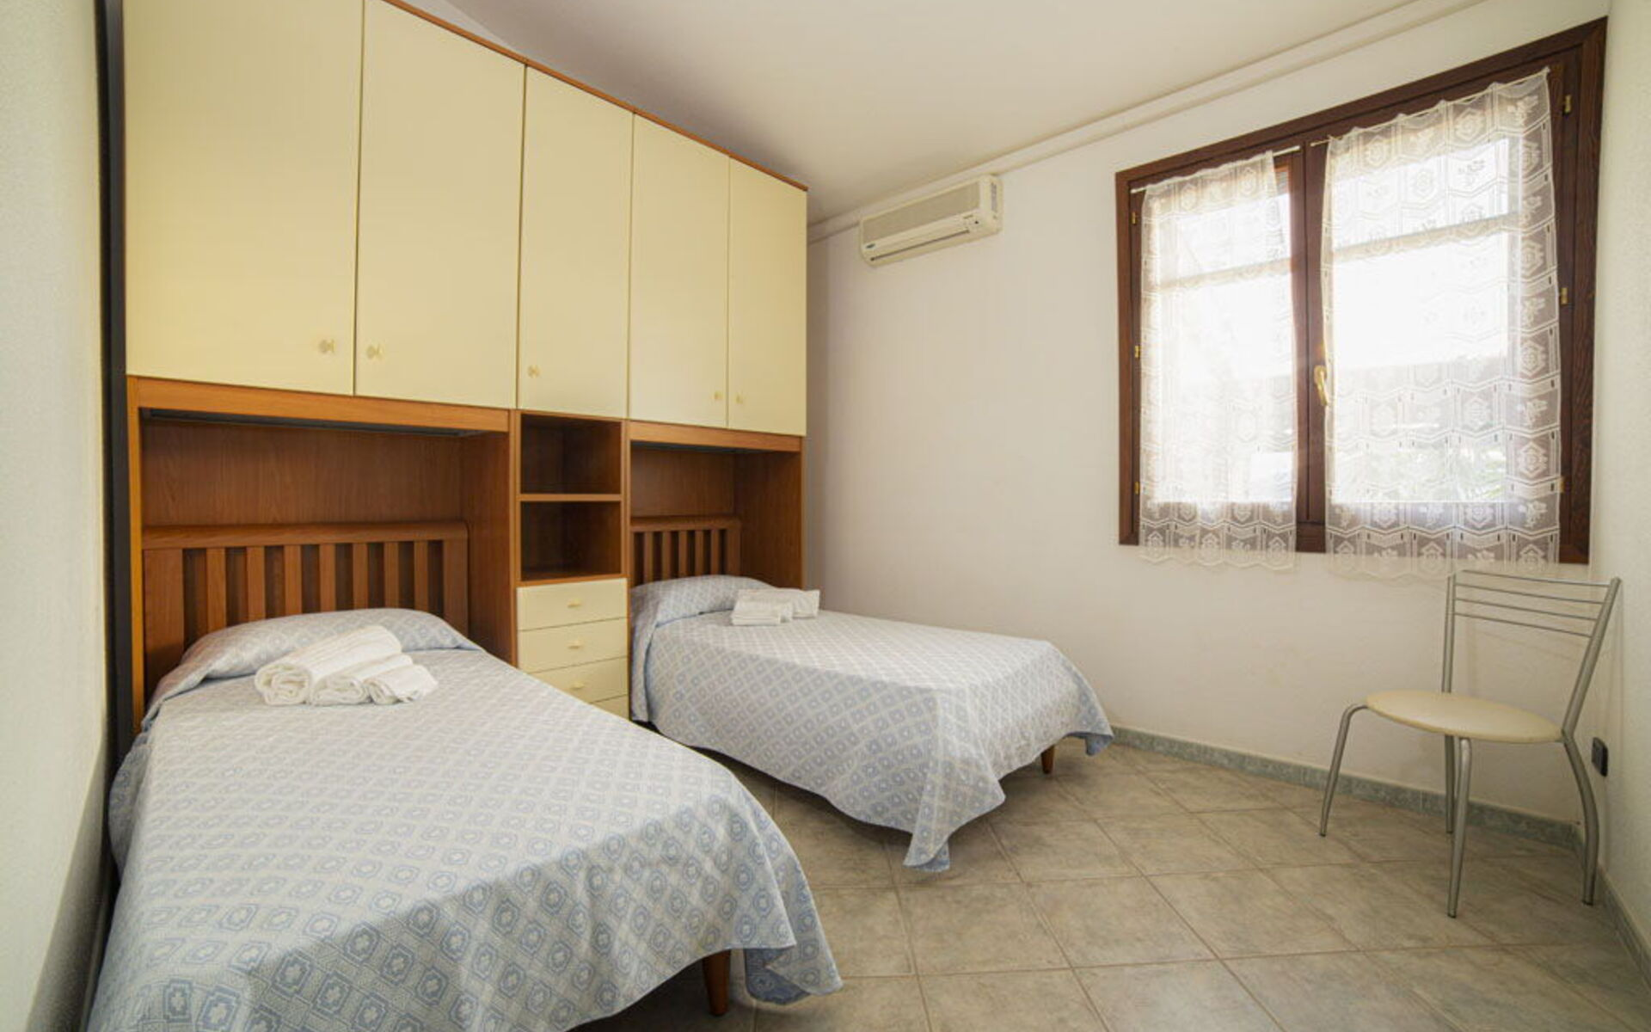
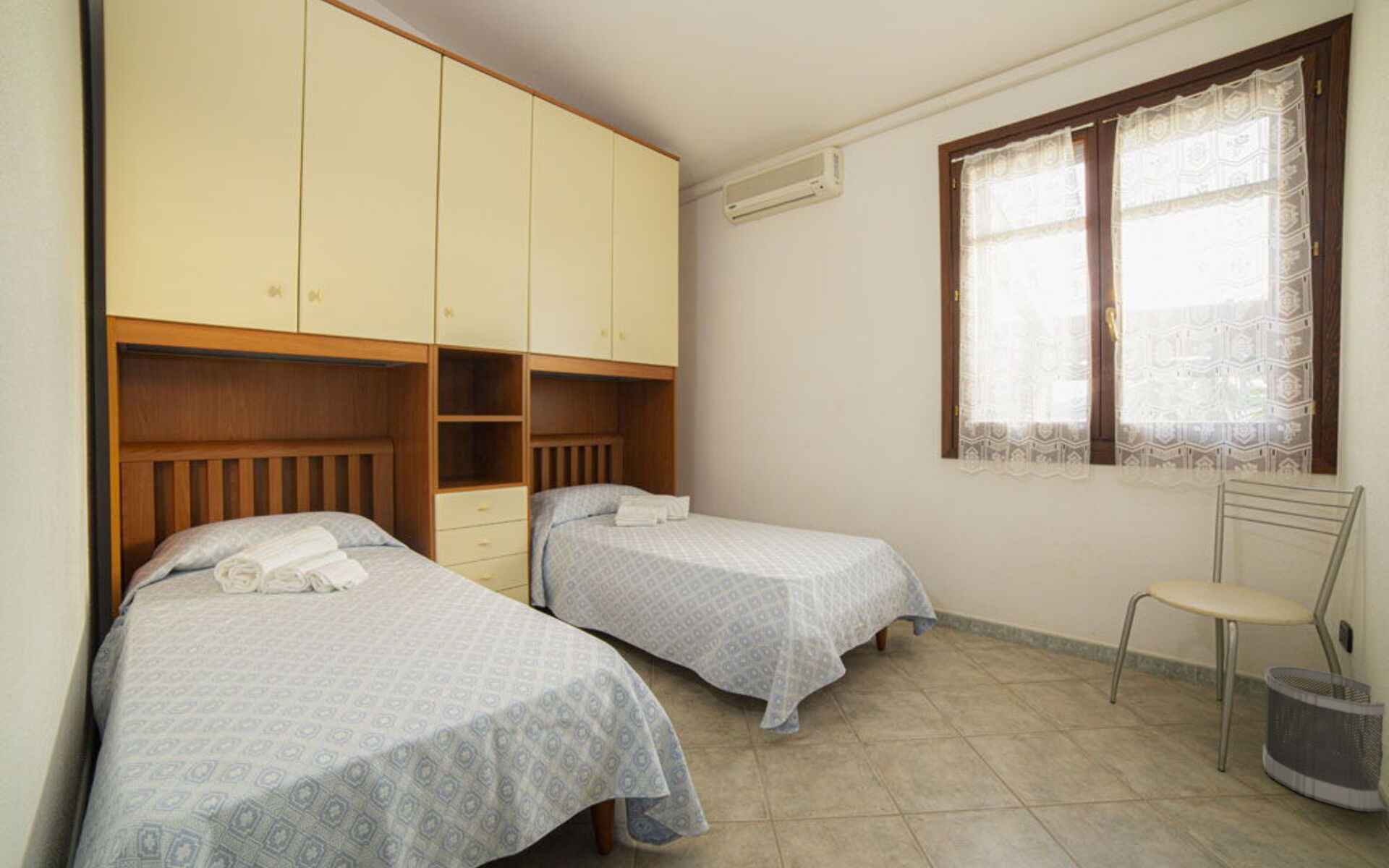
+ wastebasket (1323, 733)
